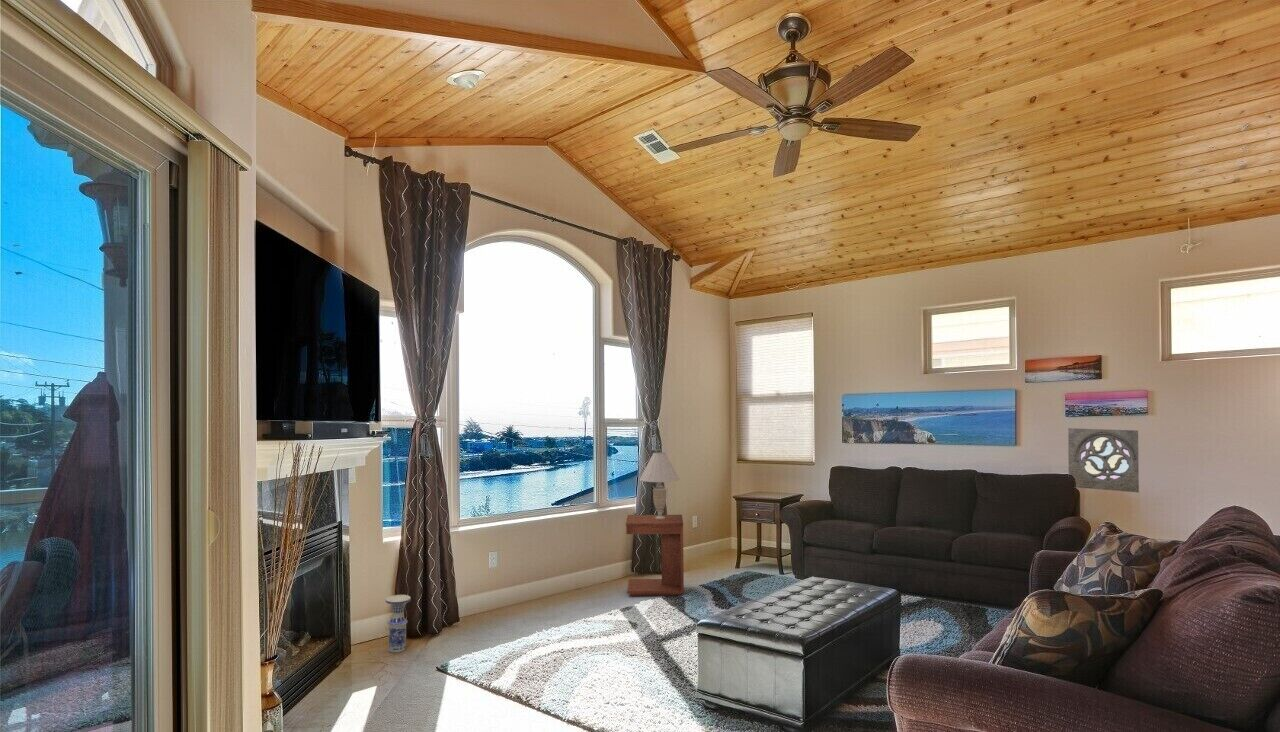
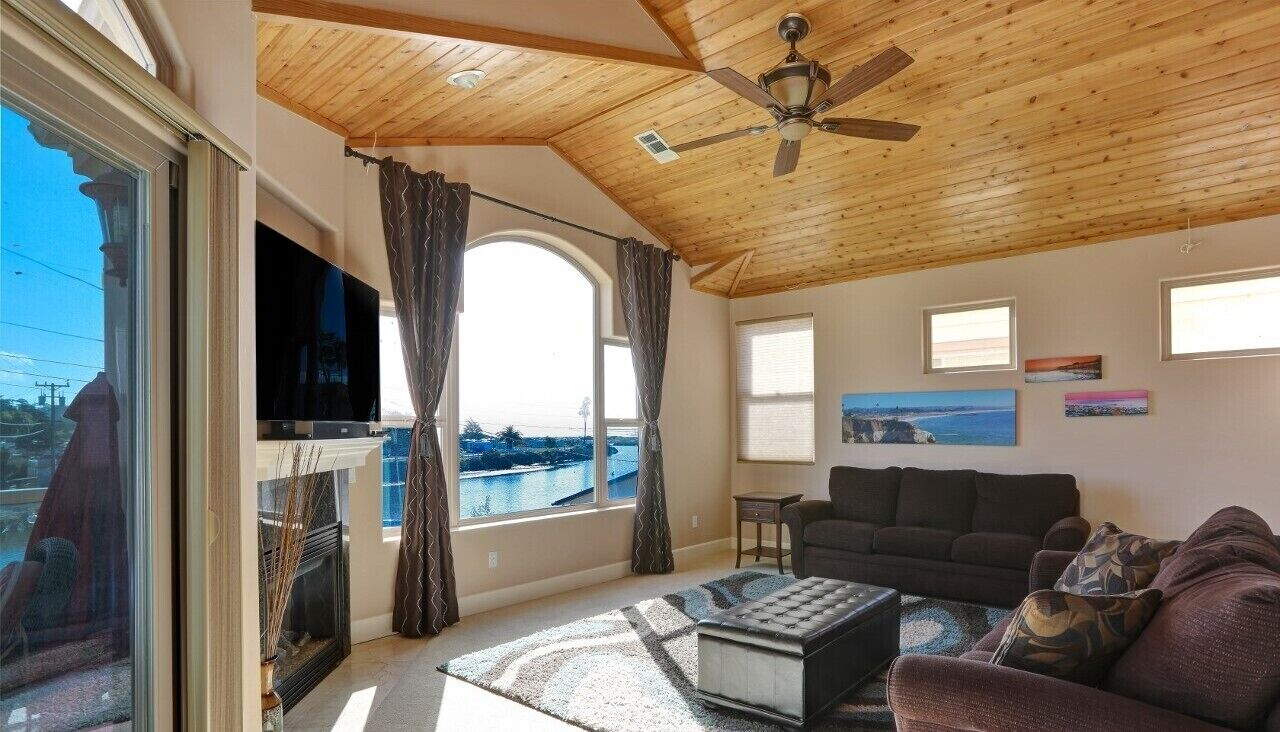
- wall ornament (1102, 459)
- table lamp (659, 485)
- side table (661, 554)
- vase (398, 623)
